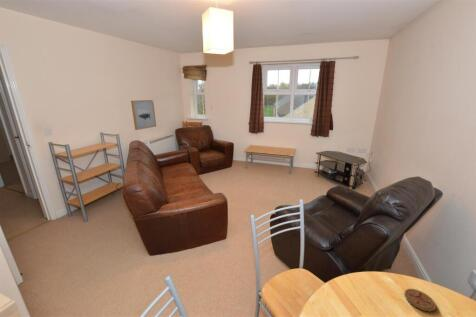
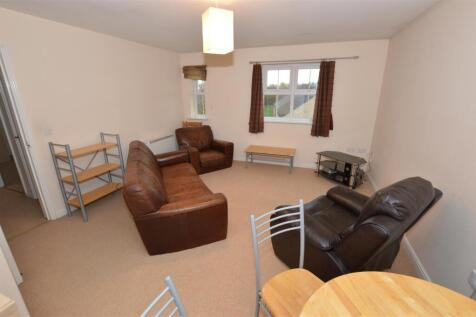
- wall art (144, 114)
- coaster (419, 299)
